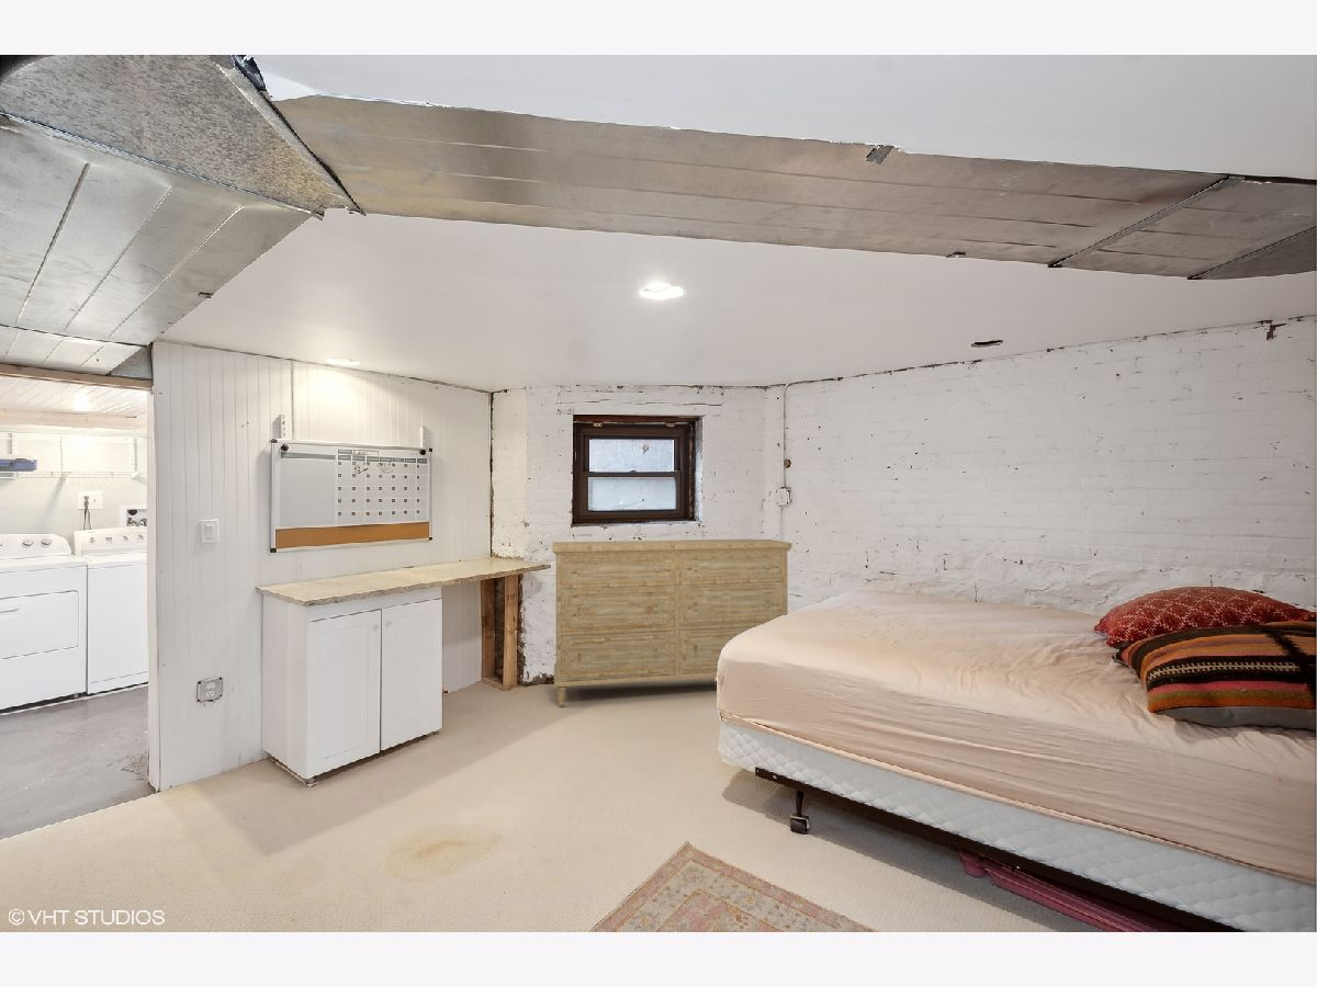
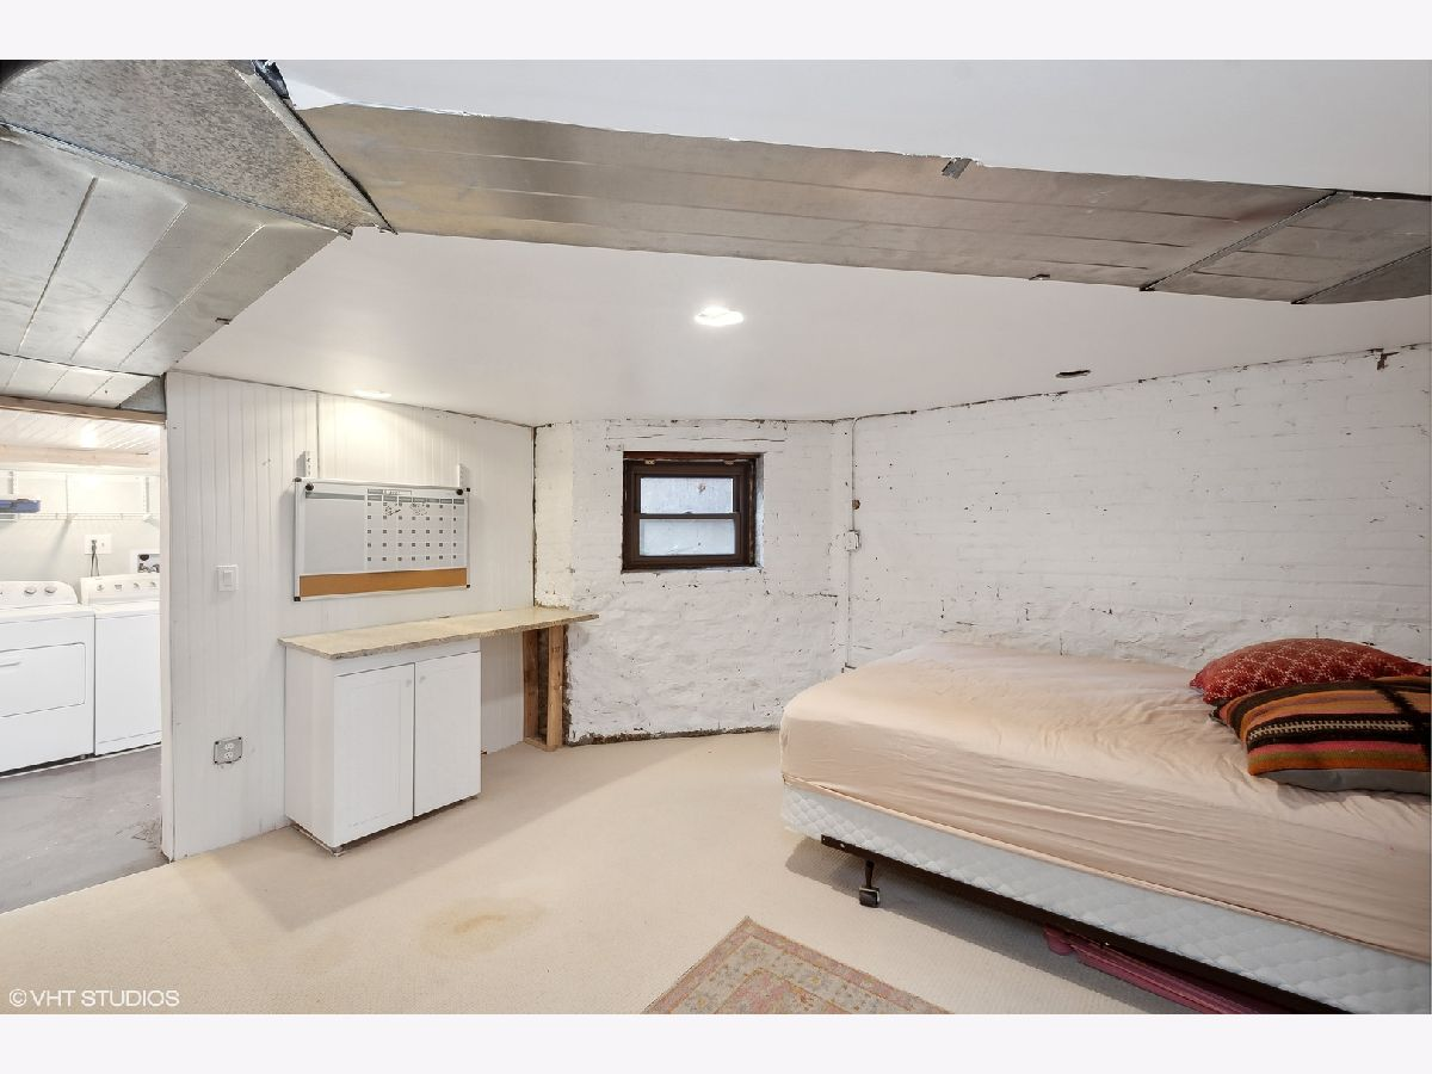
- dresser (669, 614)
